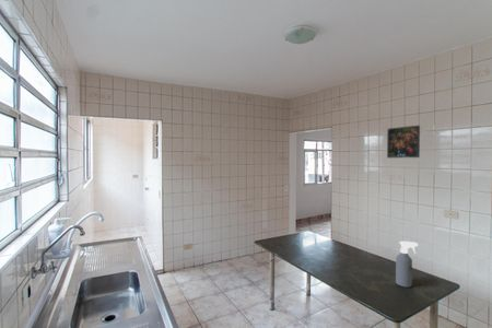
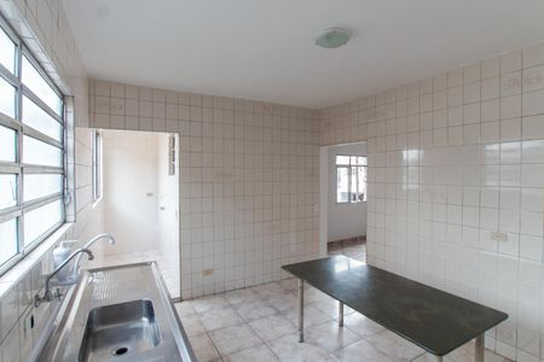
- spray bottle (406, 262)
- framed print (402, 142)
